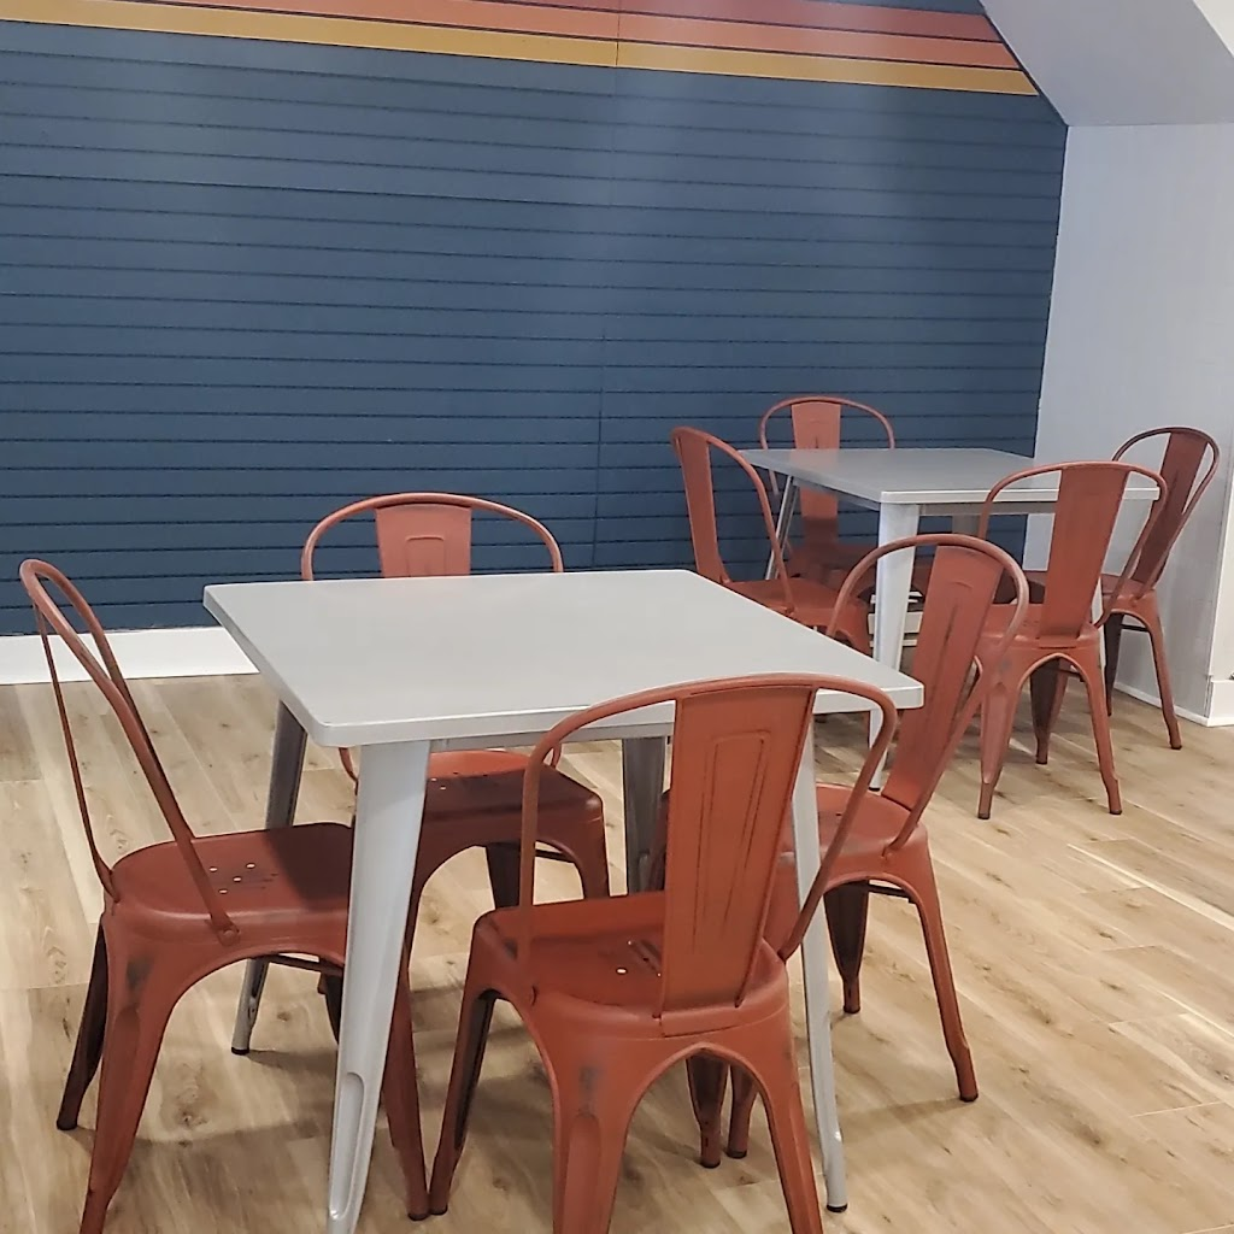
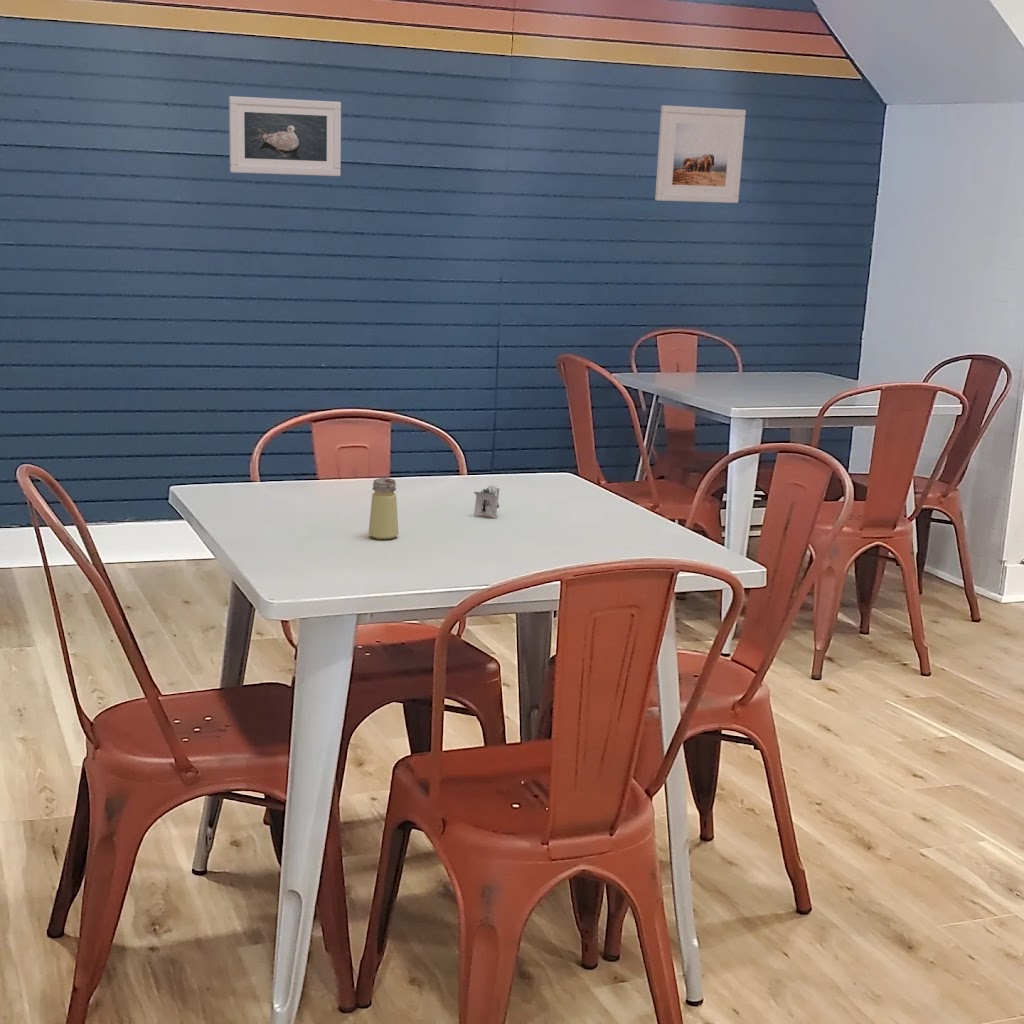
+ napkin holder (475, 503)
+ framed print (285, 136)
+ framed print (700, 155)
+ saltshaker (384, 507)
